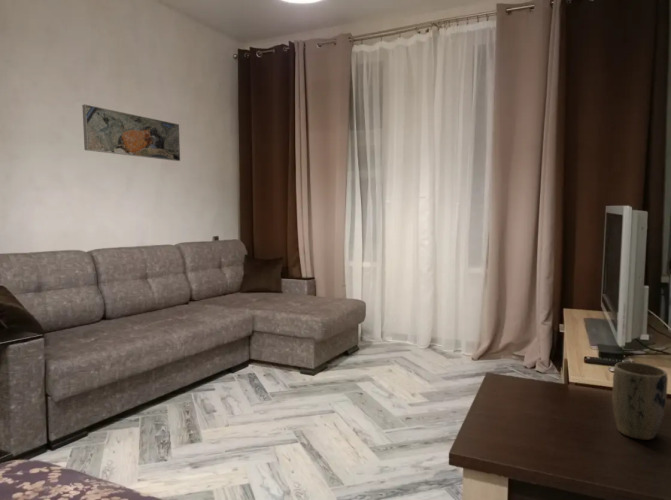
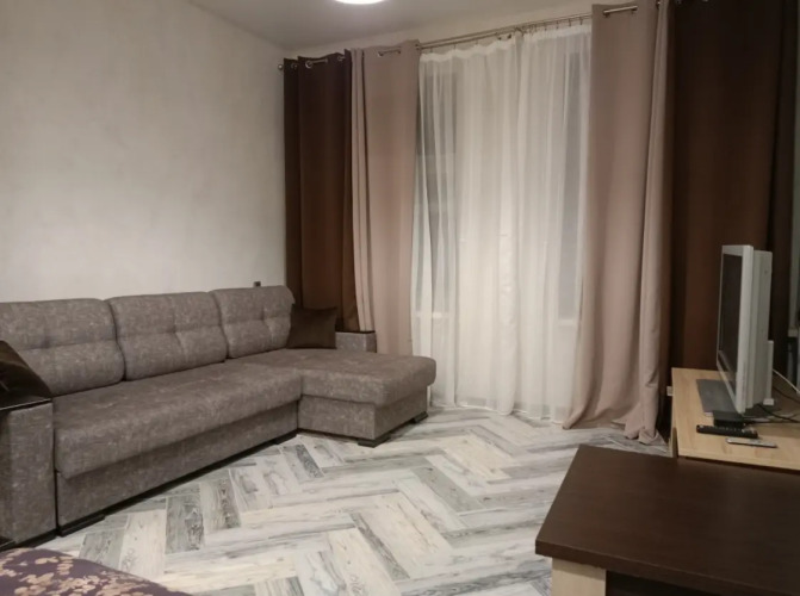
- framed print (136, 135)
- plant pot (638, 400)
